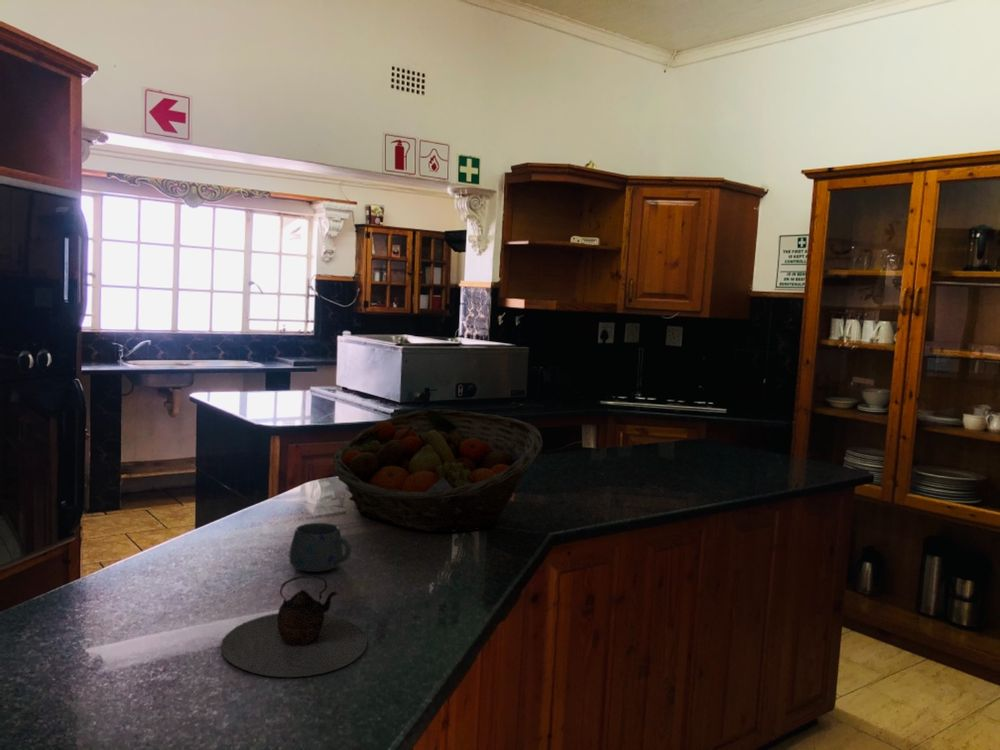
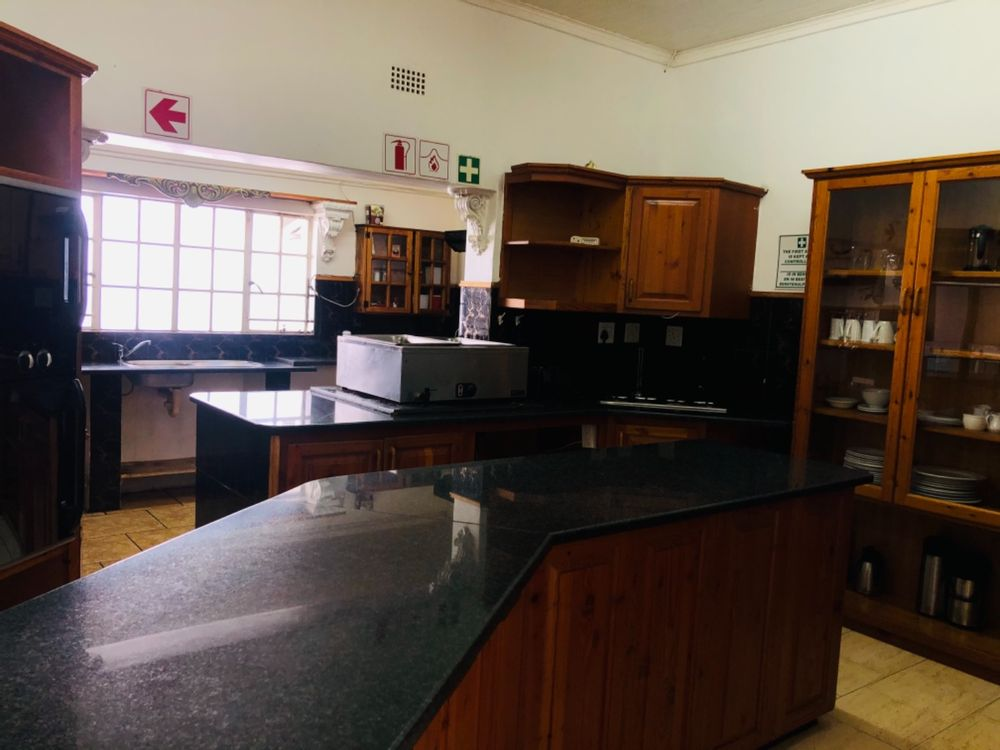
- teapot (296, 610)
- fruit basket (436, 465)
- mug (323, 549)
